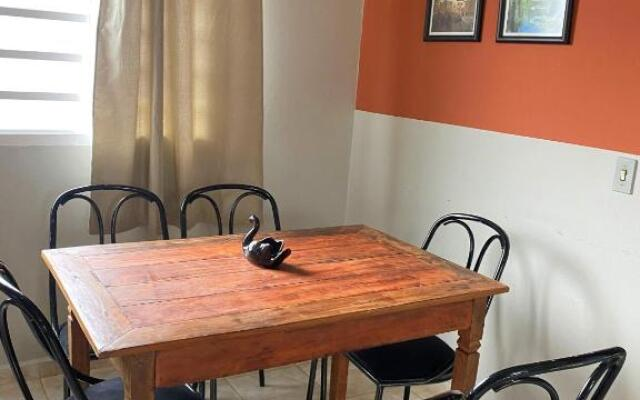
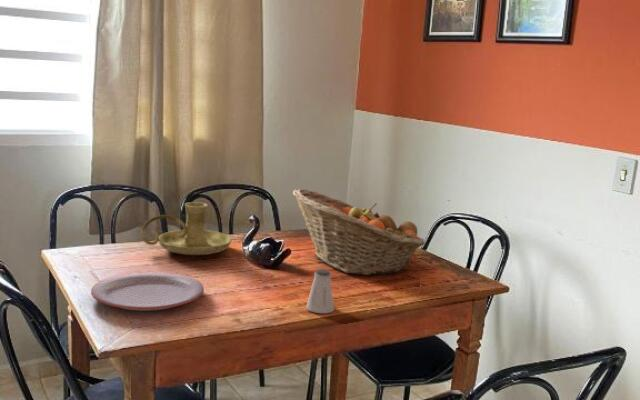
+ fruit basket (355, 227)
+ saltshaker (321, 289)
+ candle holder (187, 227)
+ plate (148, 292)
